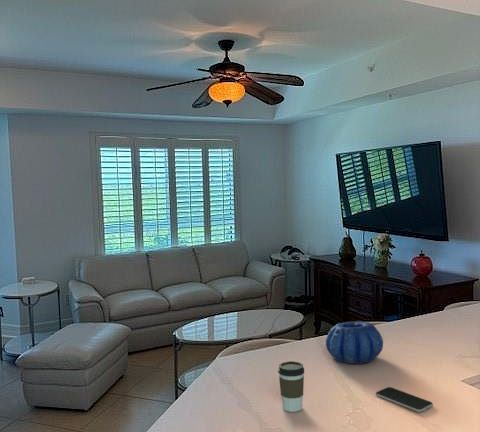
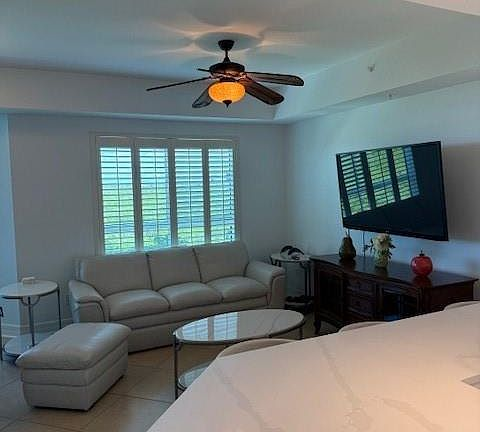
- coffee cup (291, 386)
- decorative bowl (354, 340)
- smartphone (403, 398)
